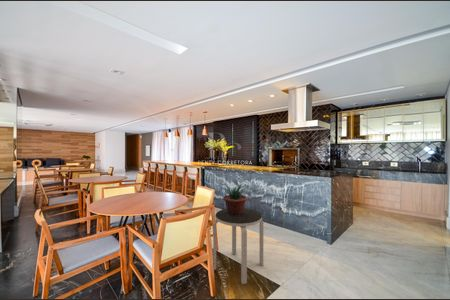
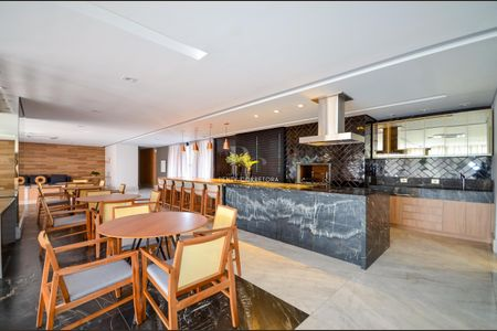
- side table (241, 240)
- potted plant (234, 198)
